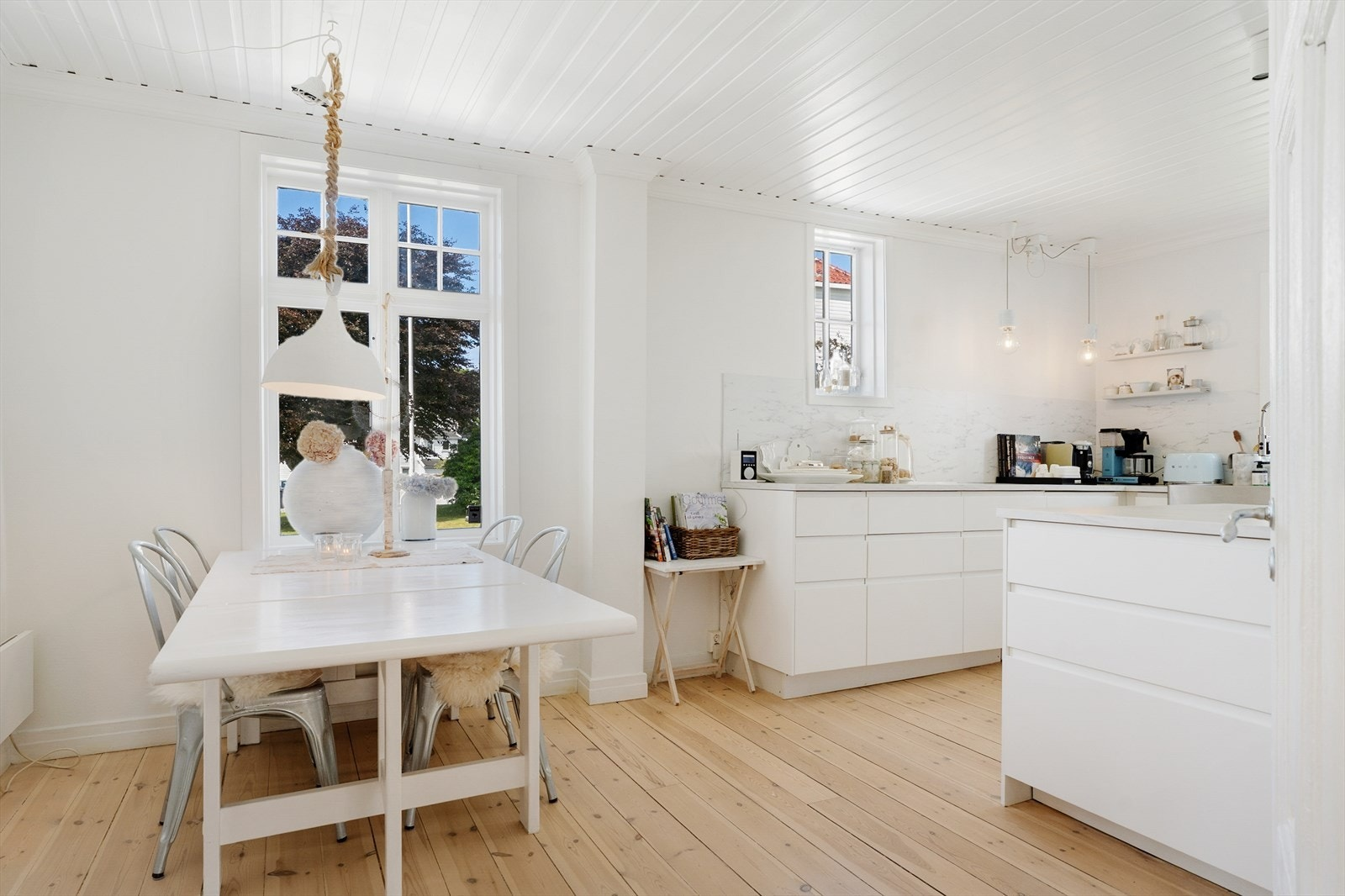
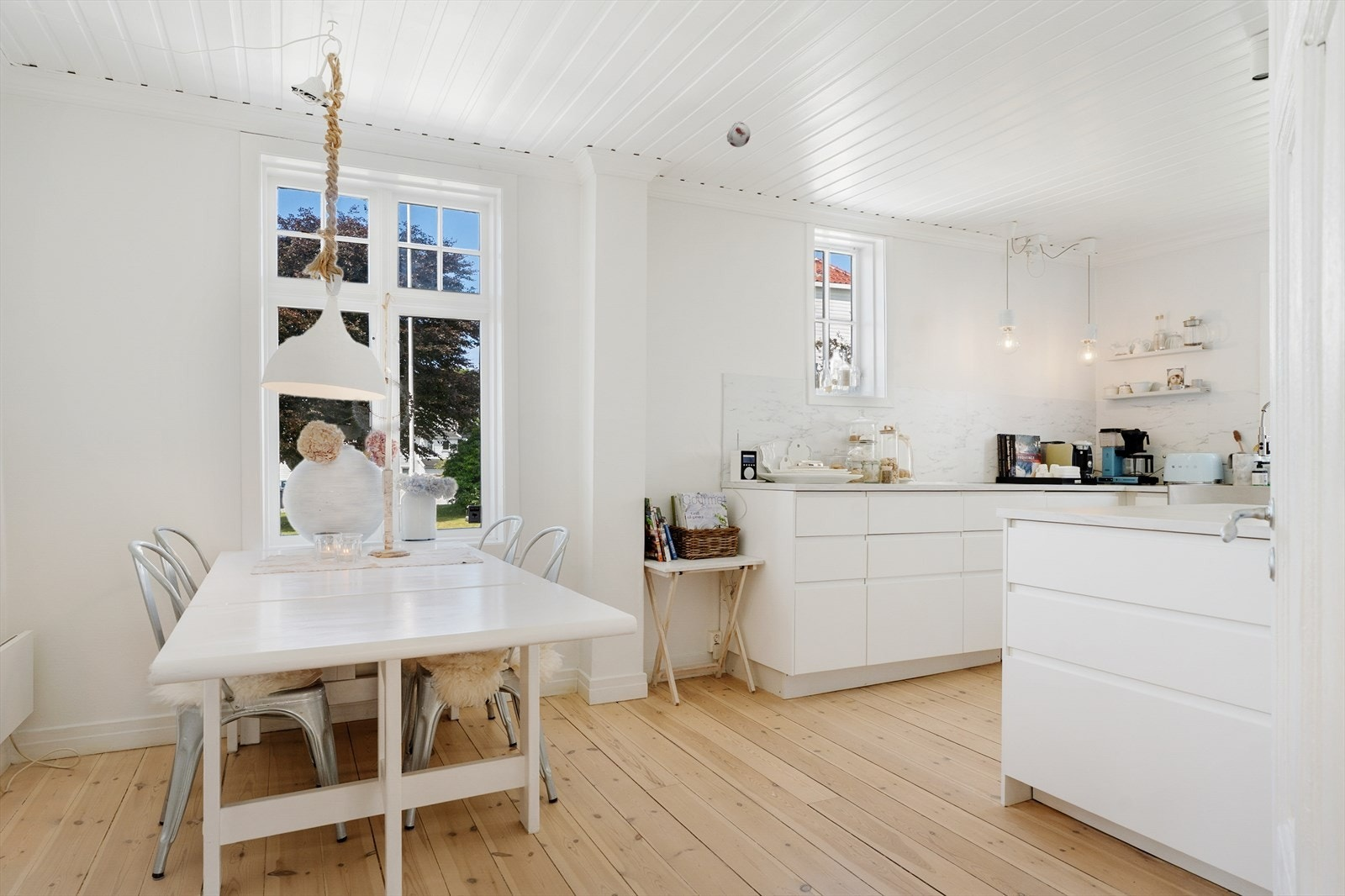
+ smoke detector (738, 134)
